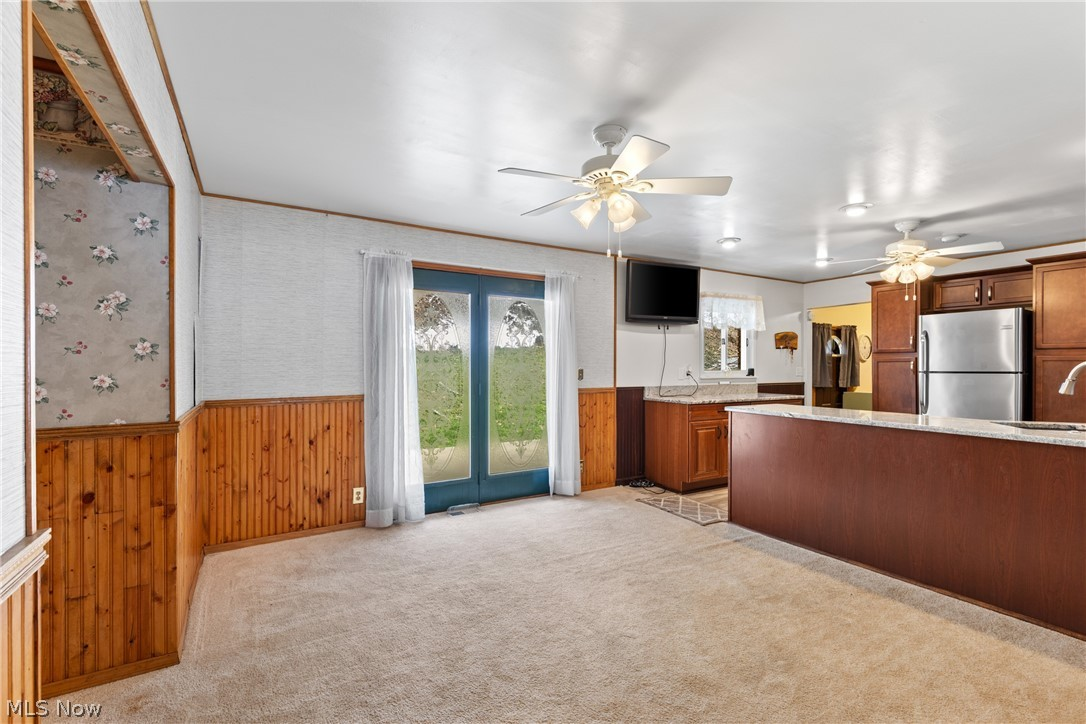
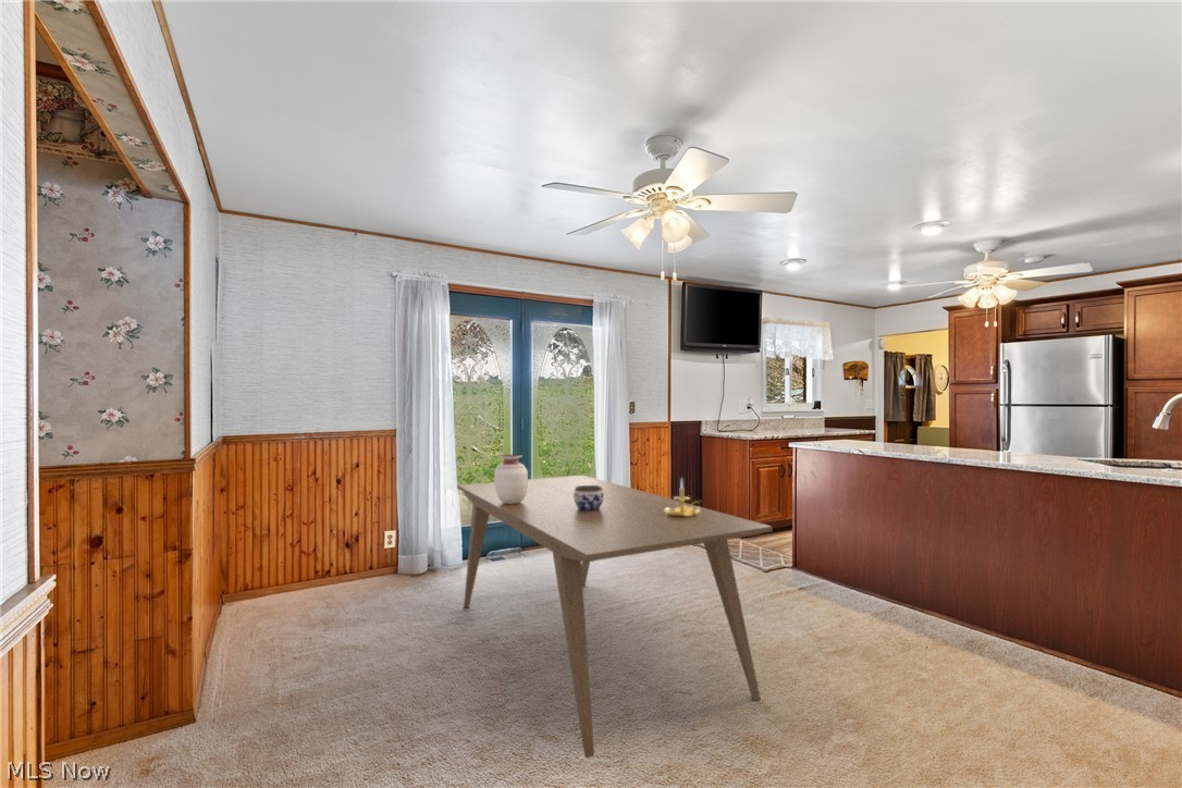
+ candle holder (684, 495)
+ jar (588, 496)
+ dining table (584, 572)
+ vase (510, 479)
